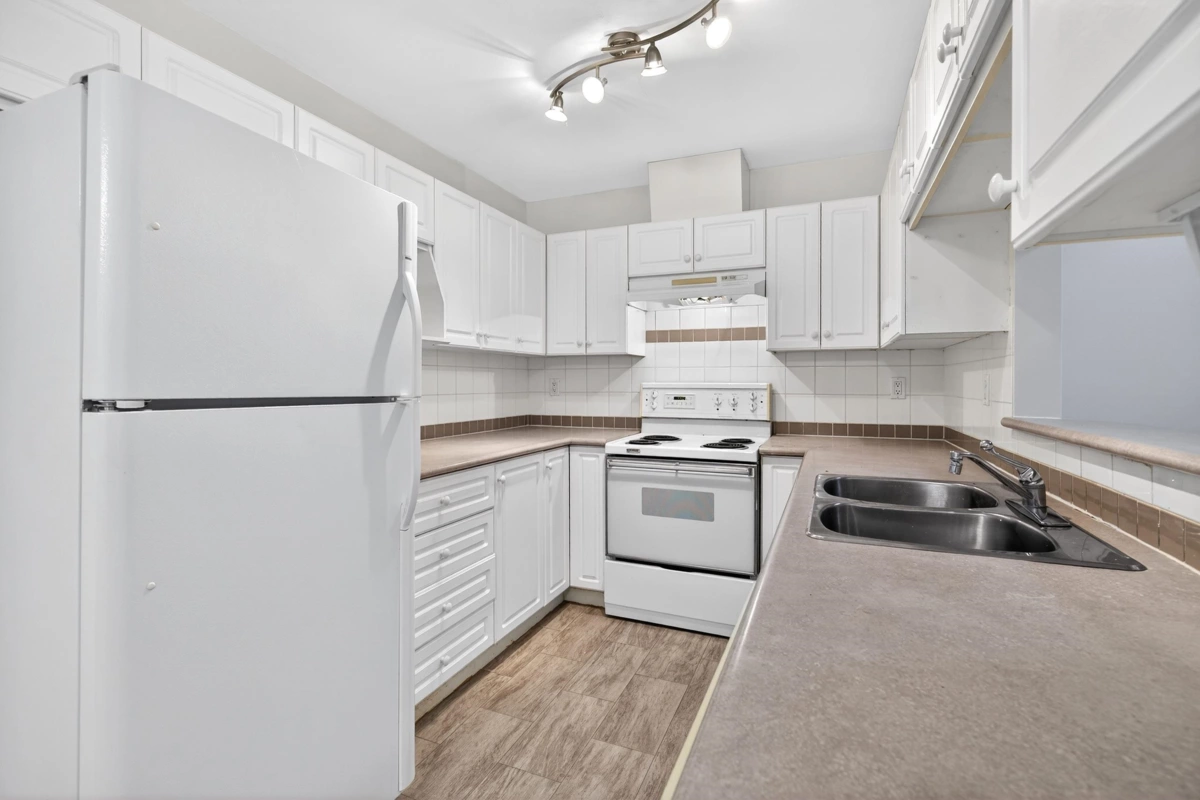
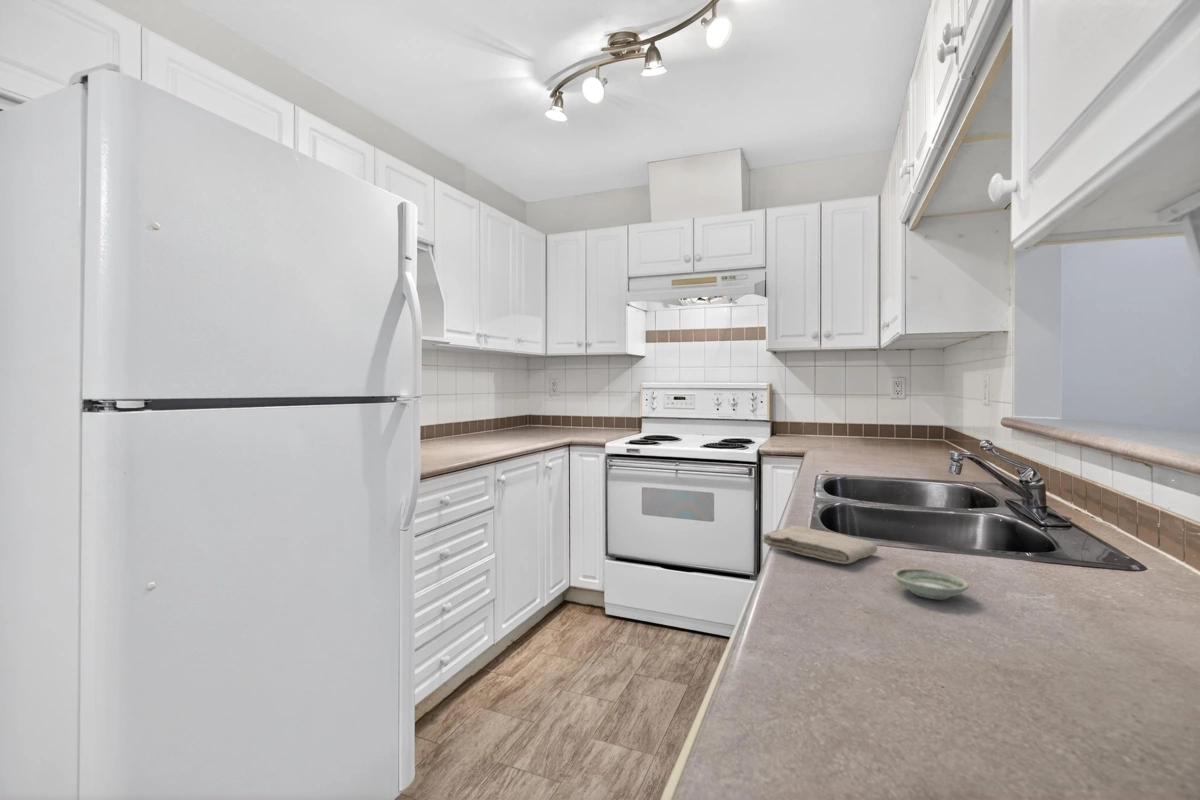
+ washcloth (817, 542)
+ saucer (929, 585)
